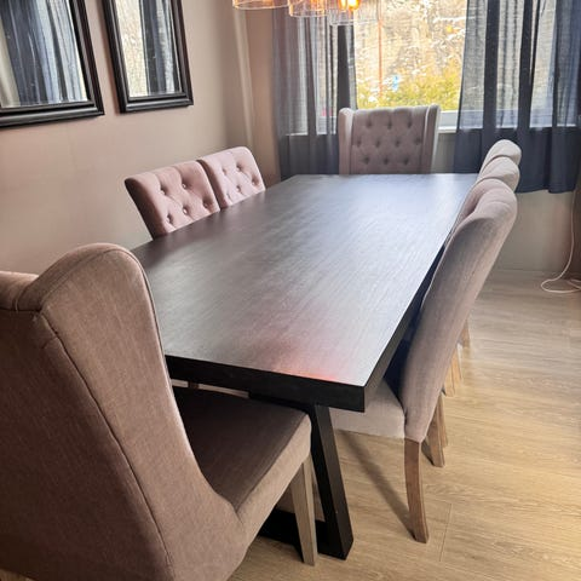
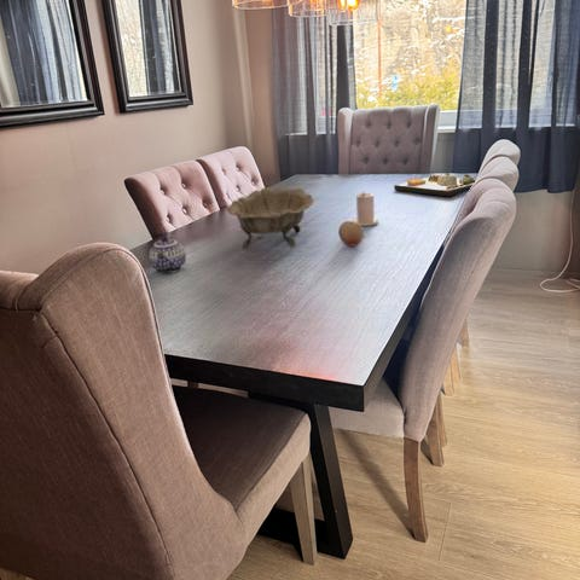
+ teapot (167, 253)
+ fruit (350, 233)
+ candle (365, 207)
+ decorative bowl (272, 219)
+ dinner plate (440, 180)
